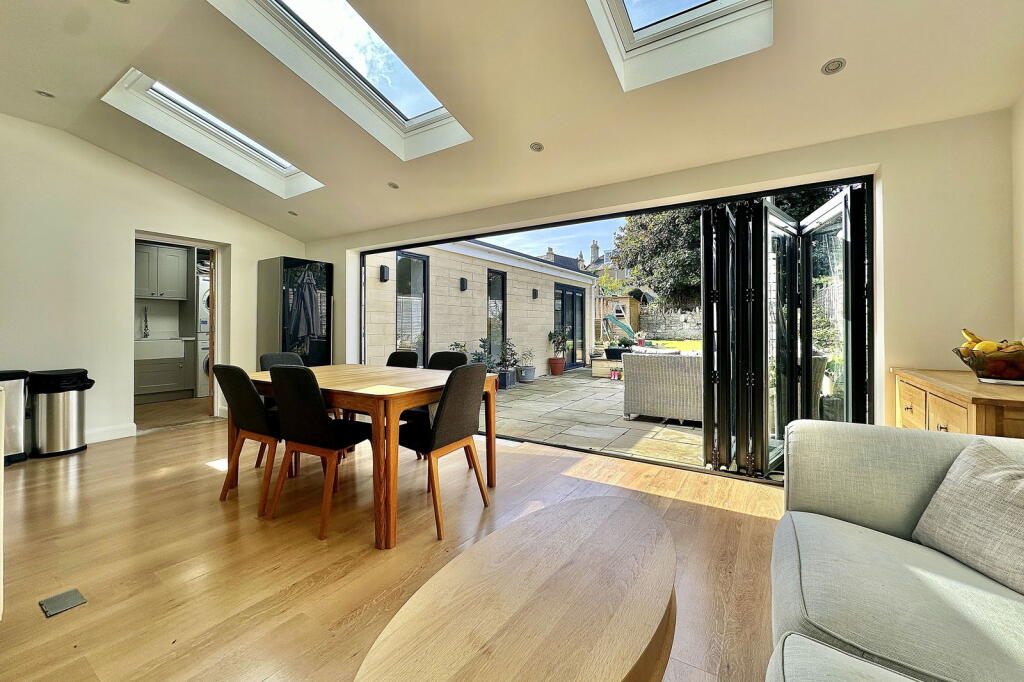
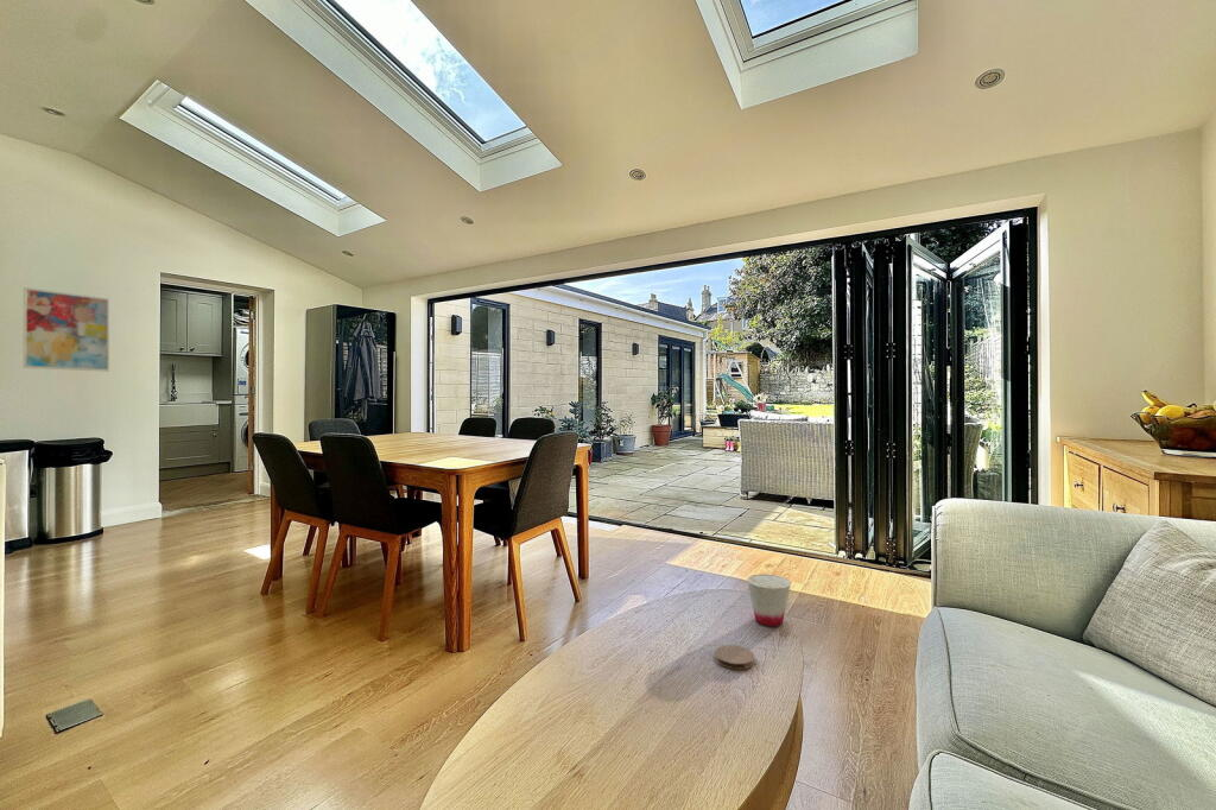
+ cup (768, 601)
+ wall art (68, 331)
+ coaster (734, 656)
